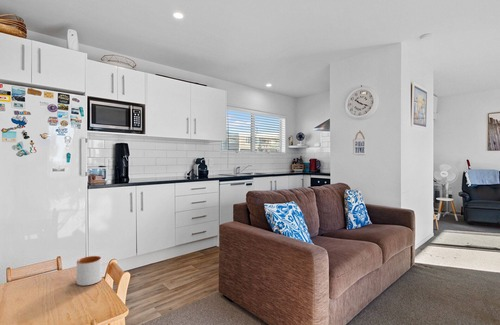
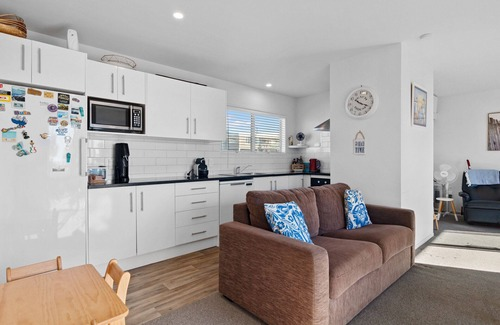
- mug (87, 269)
